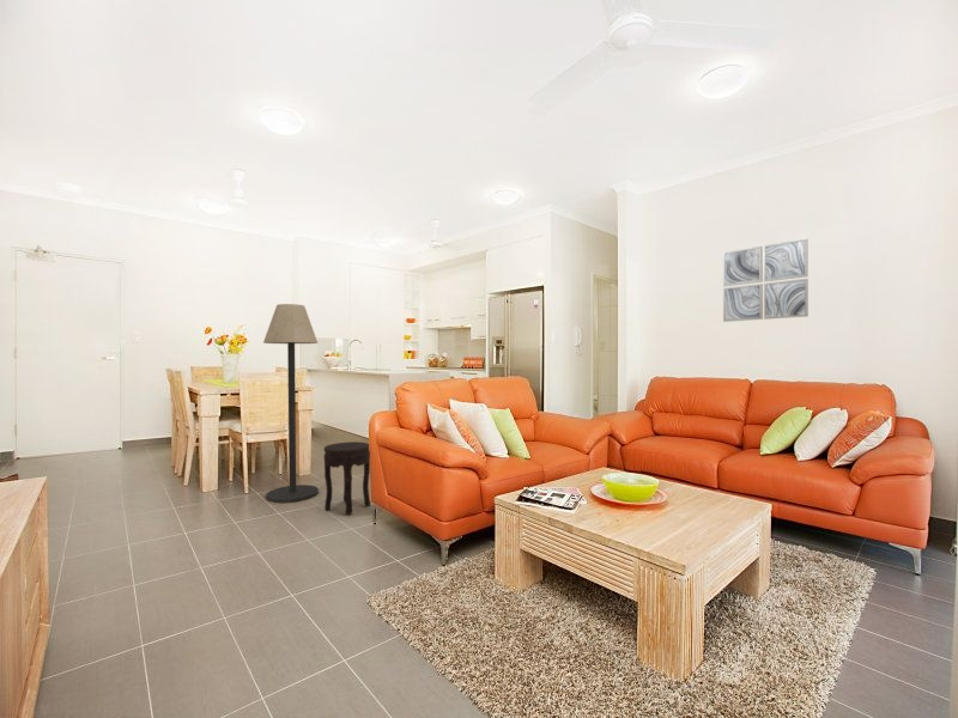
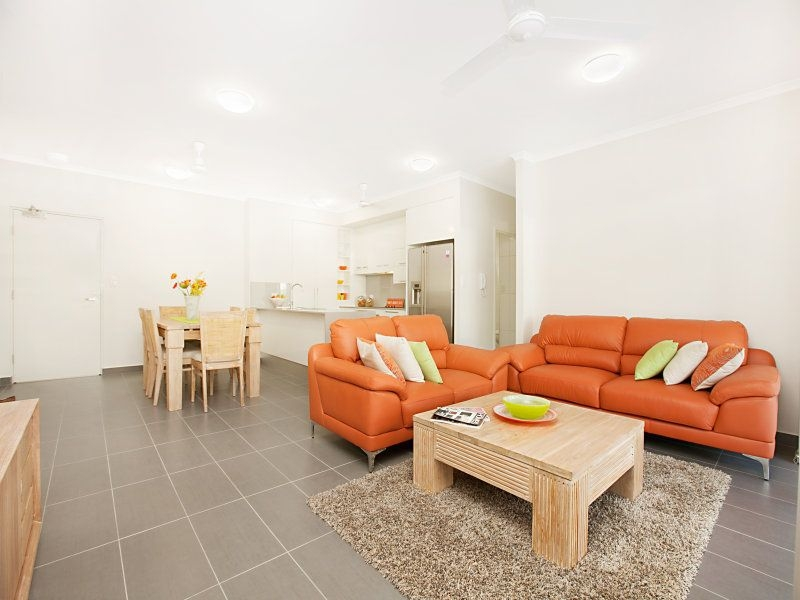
- side table (347, 476)
- floor lamp (291, 400)
- wall art (762, 281)
